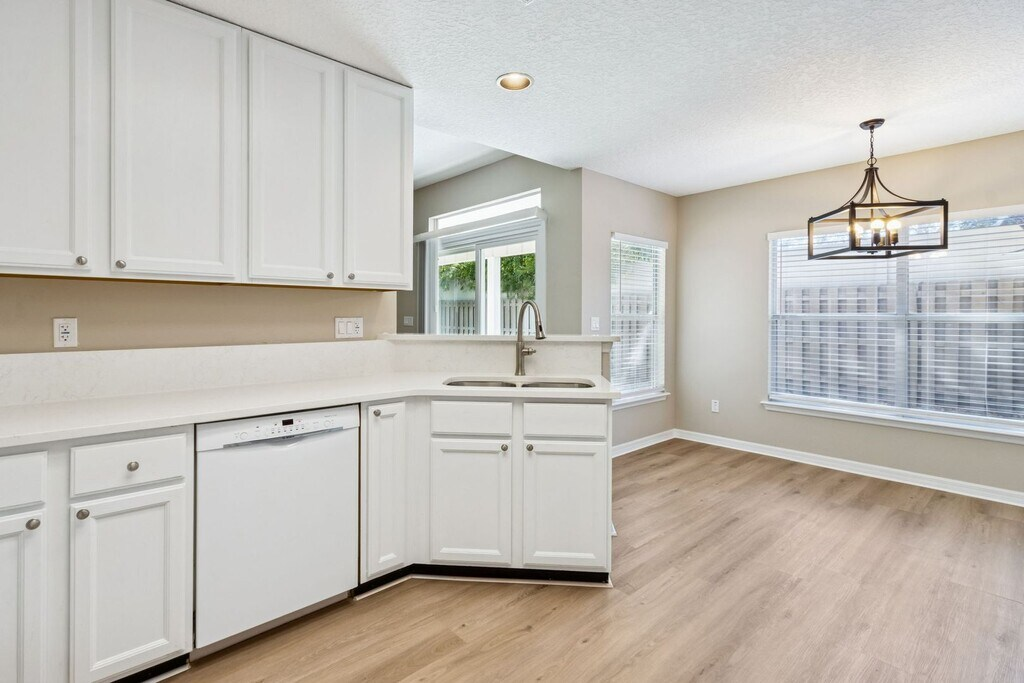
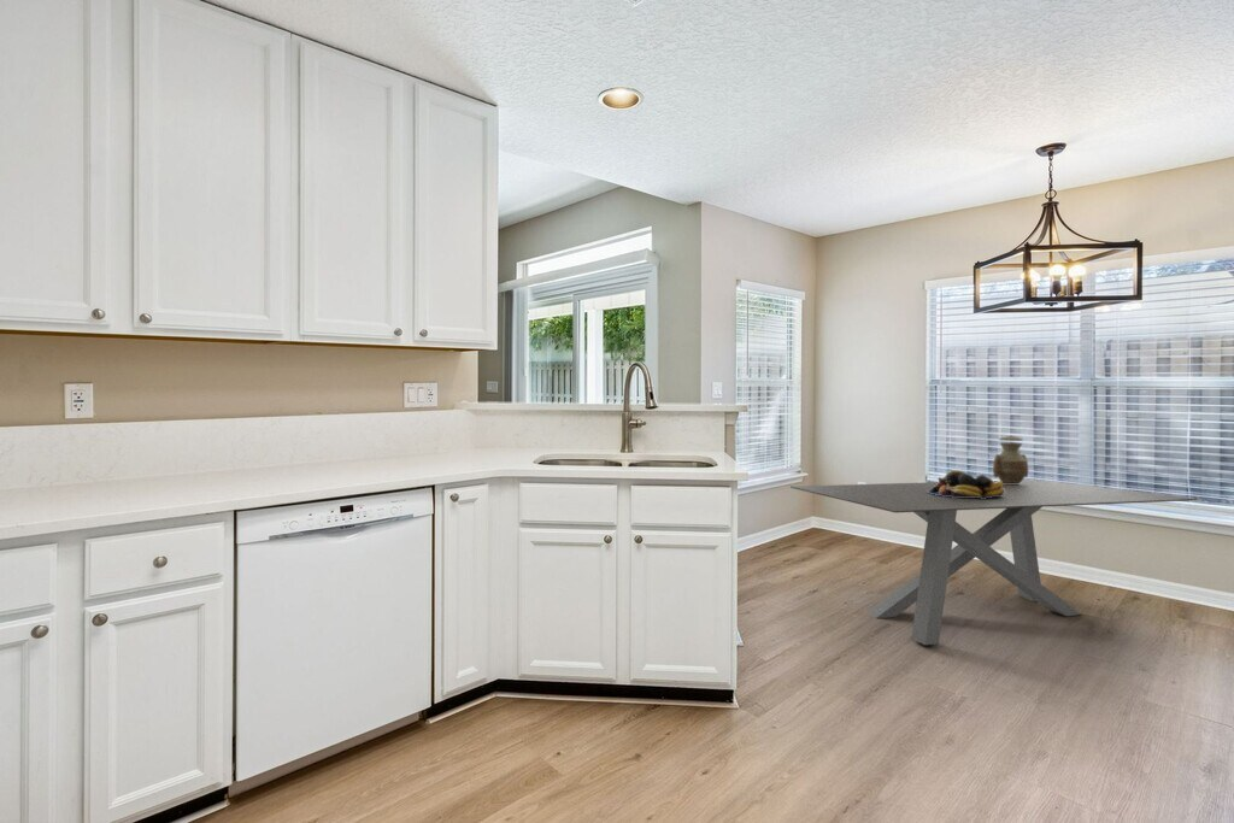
+ fruit bowl (963, 482)
+ dining table (979, 553)
+ vase (1010, 459)
